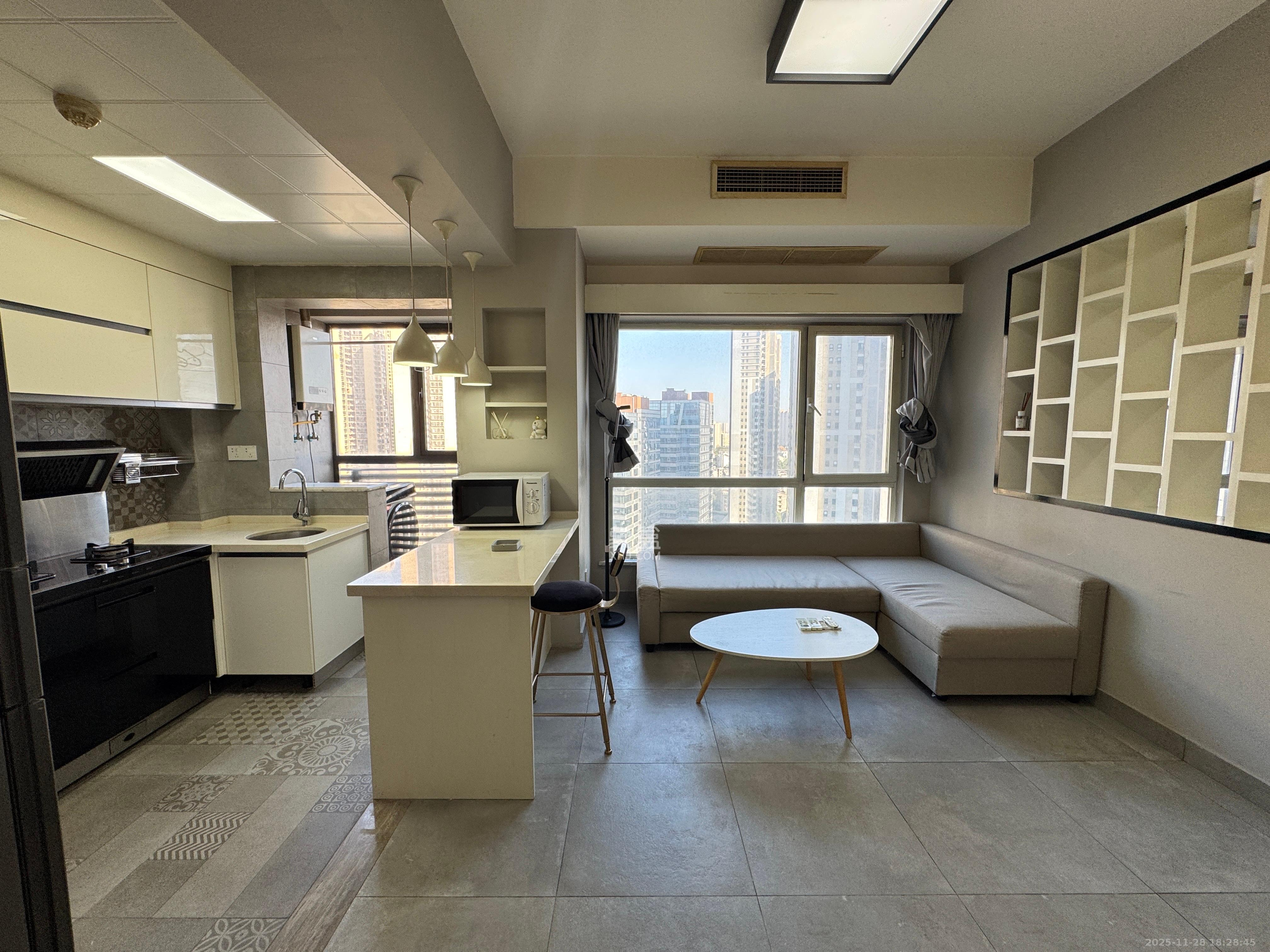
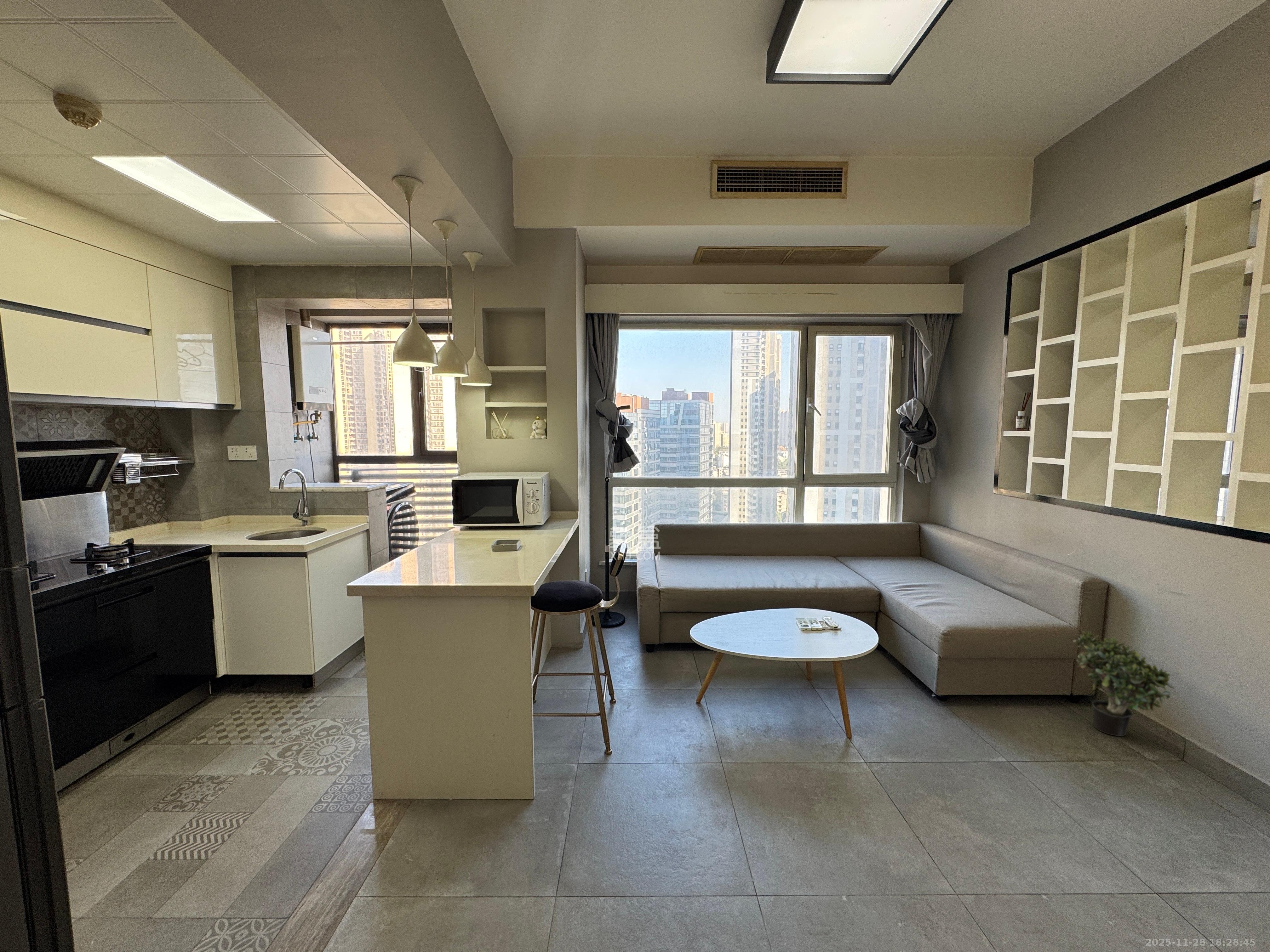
+ potted plant (1110, 685)
